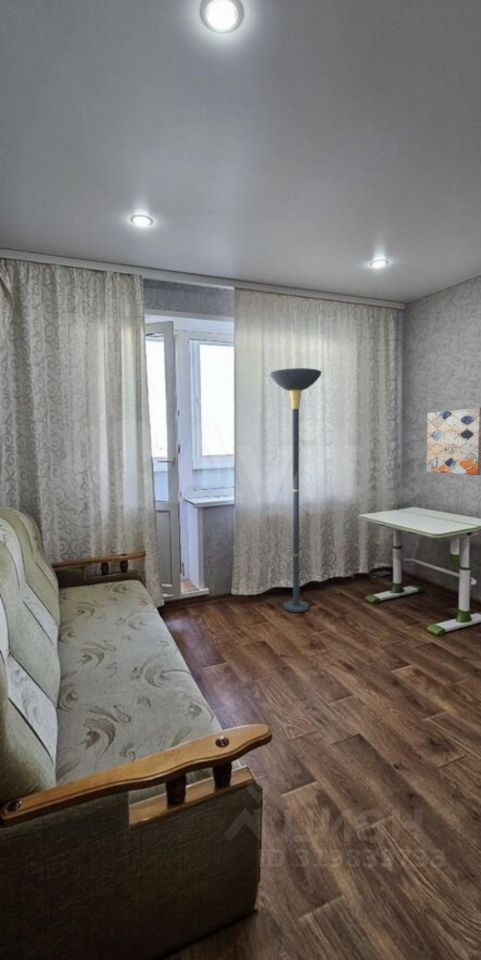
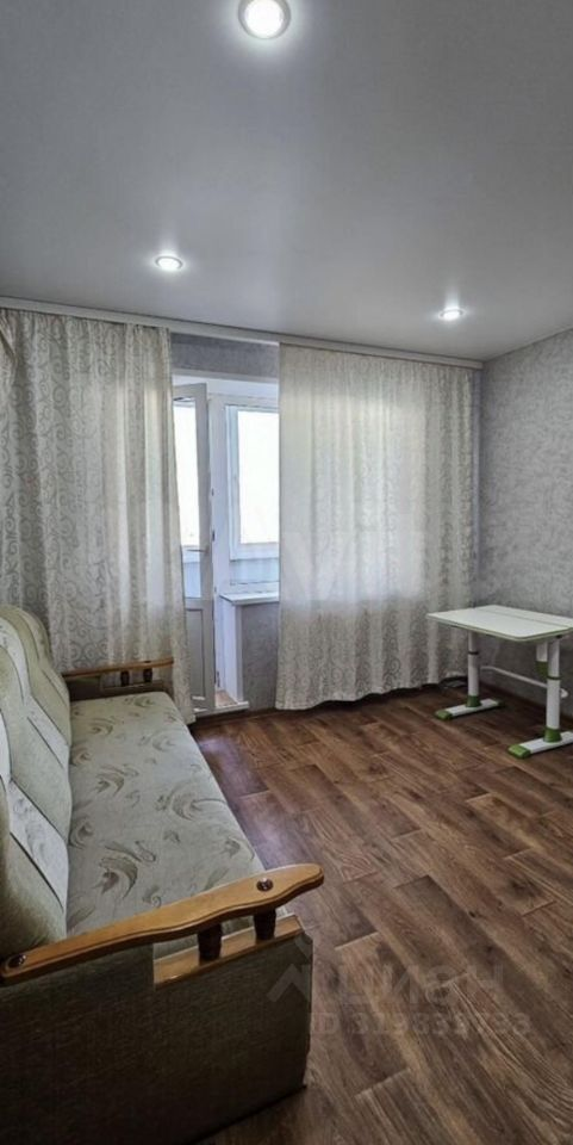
- wall art (452, 442)
- floor lamp (295, 492)
